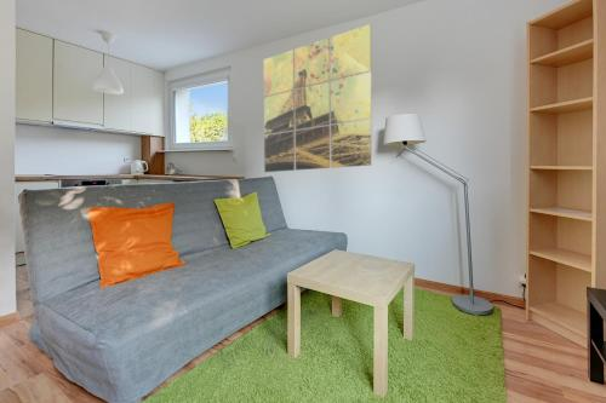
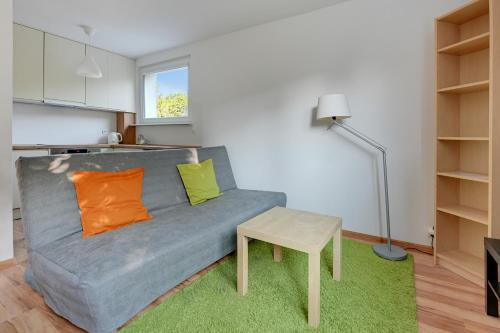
- wall art (311, 106)
